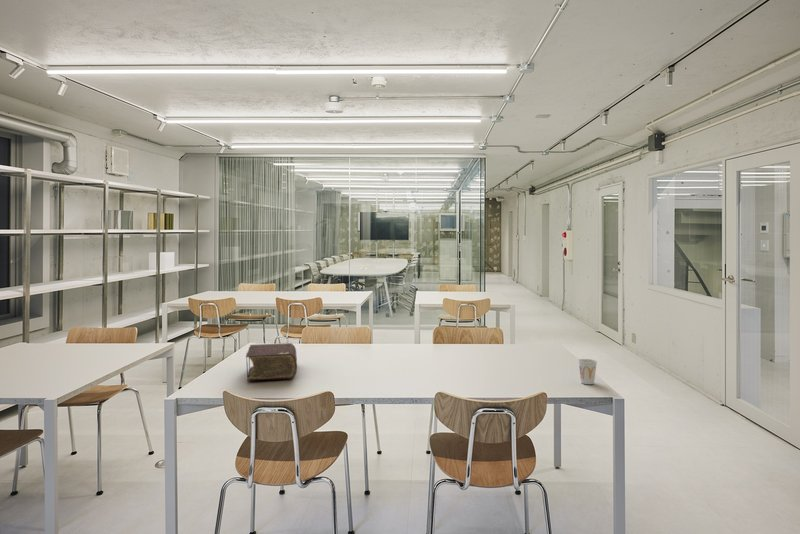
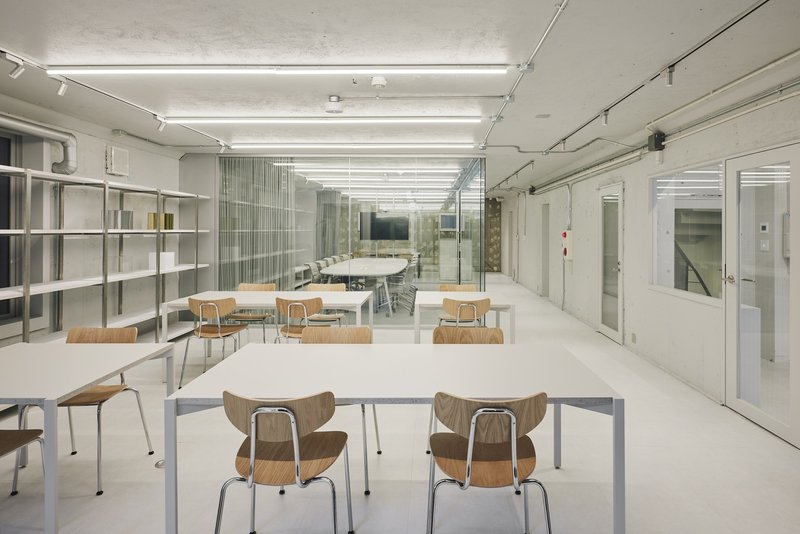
- bible (272, 360)
- cup (587, 371)
